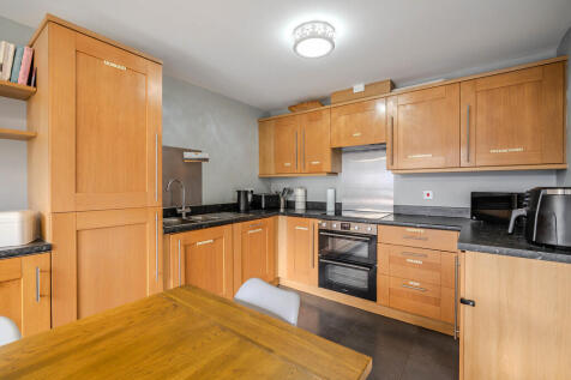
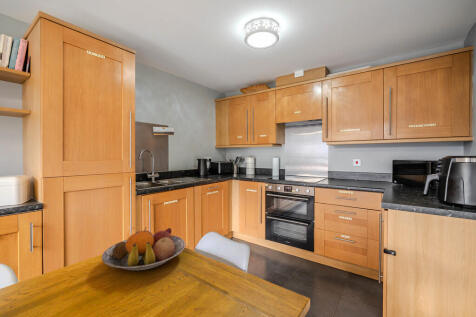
+ fruit bowl (146, 244)
